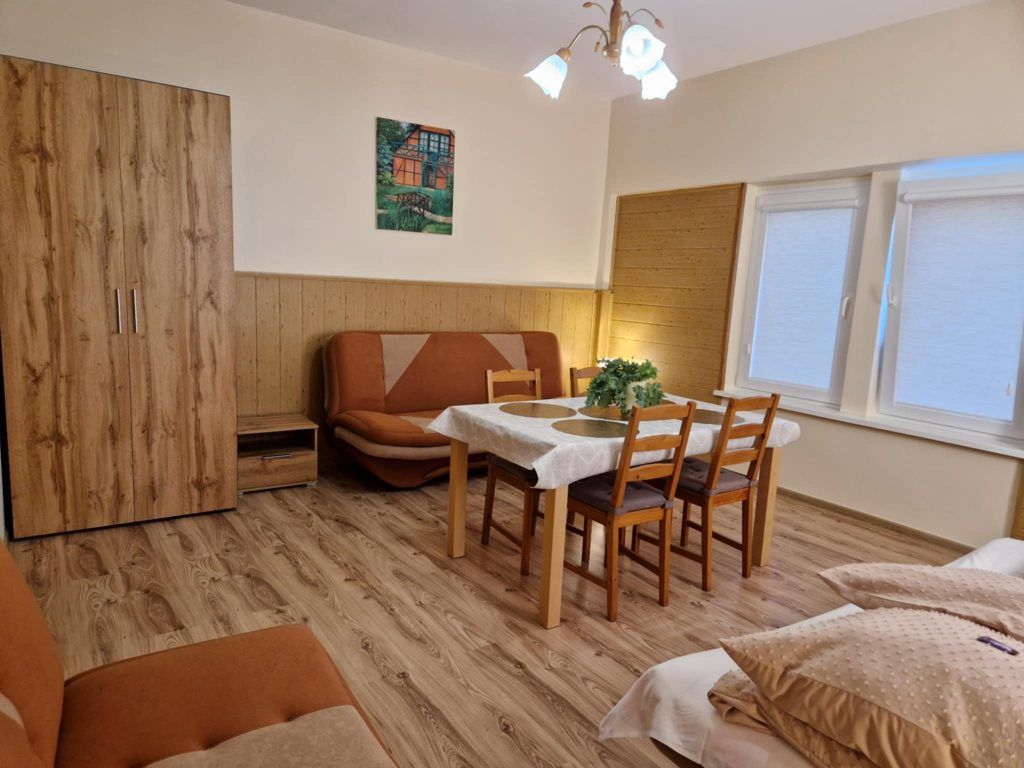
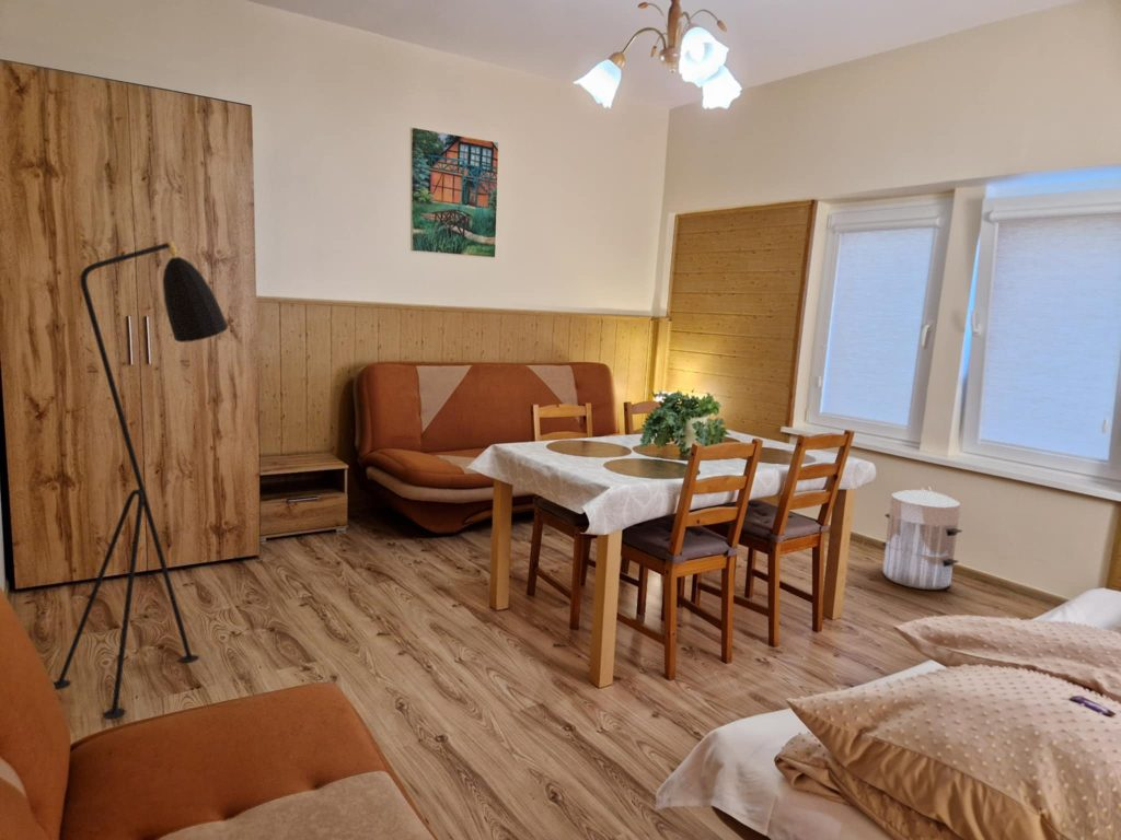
+ waste bin (921, 534)
+ floor lamp (138, 467)
